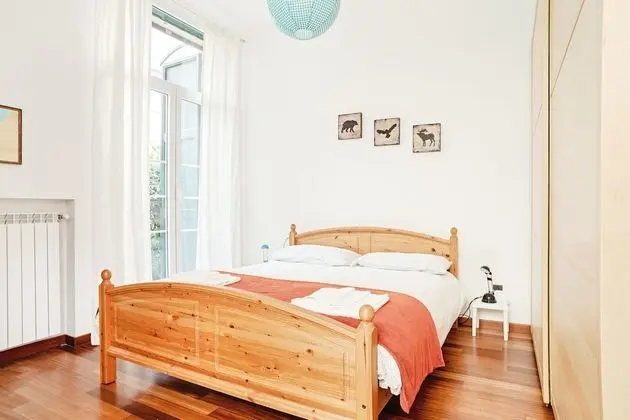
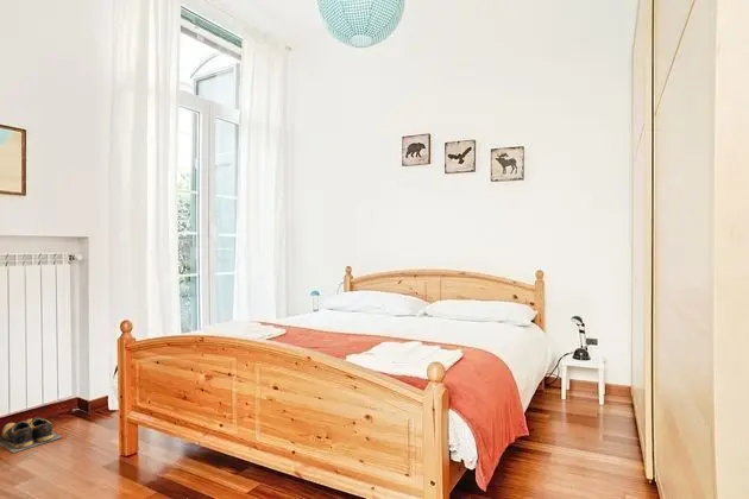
+ shoes (26, 428)
